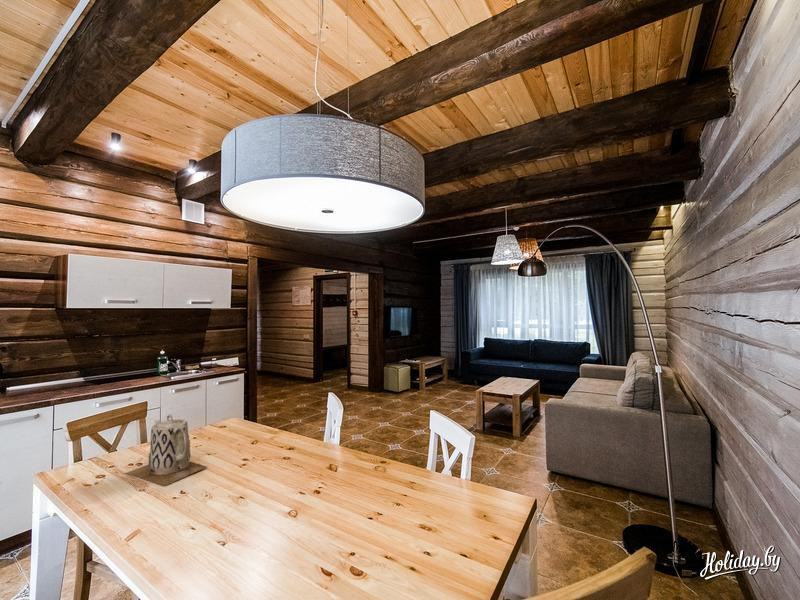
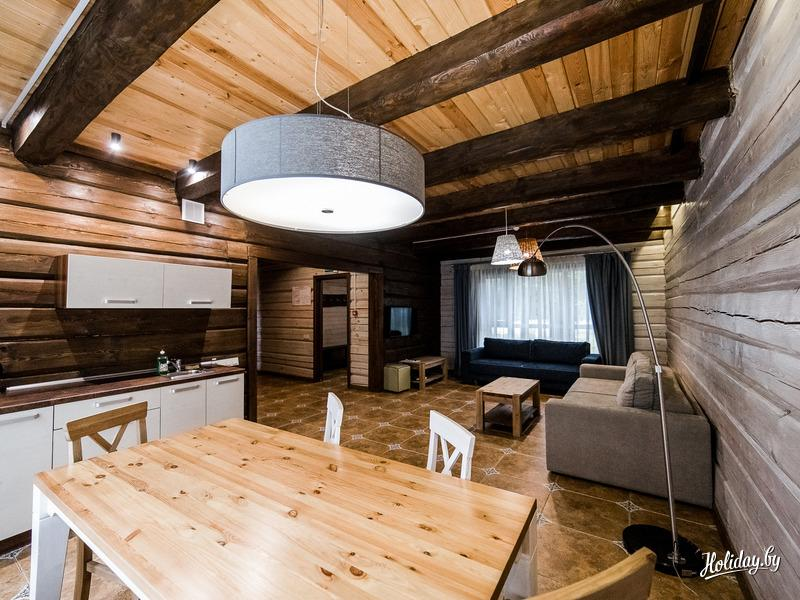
- teapot (167, 442)
